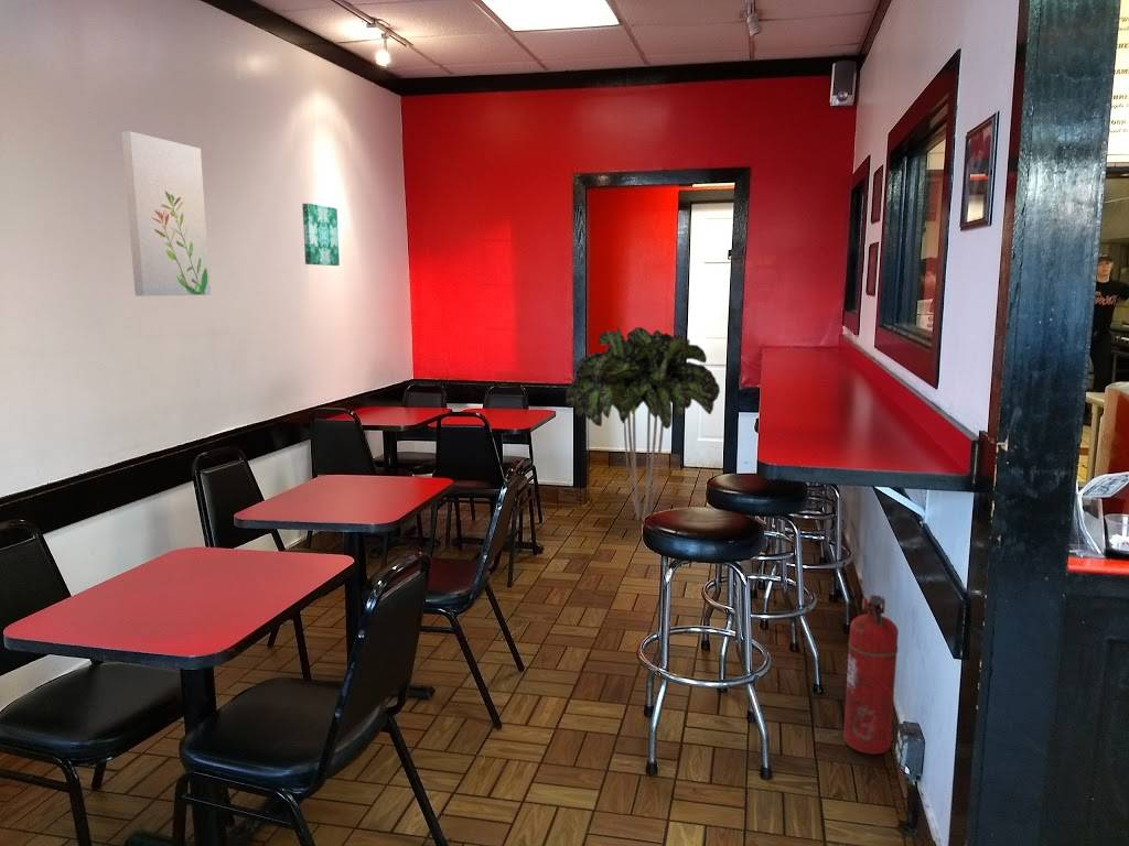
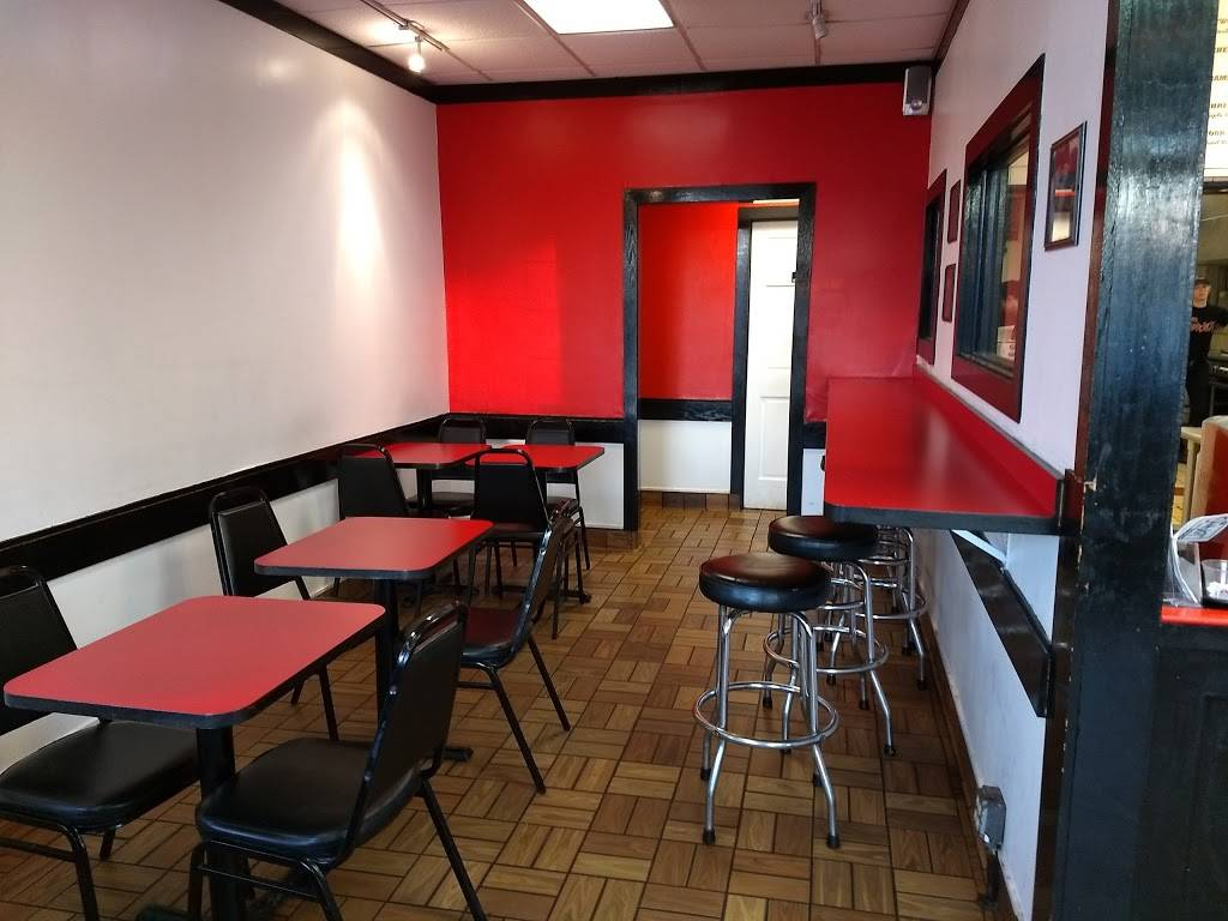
- wall art (169, 218)
- indoor plant (647, 424)
- wall art (321, 235)
- fire extinguisher (871, 668)
